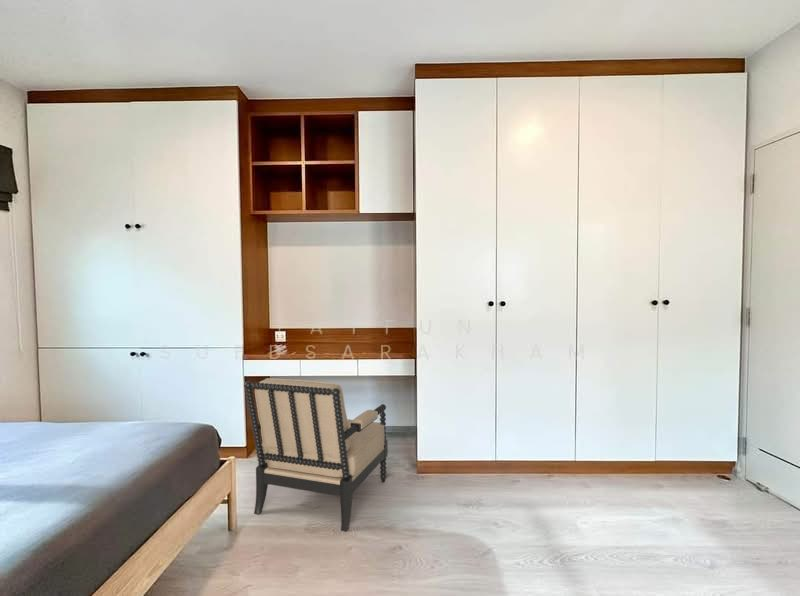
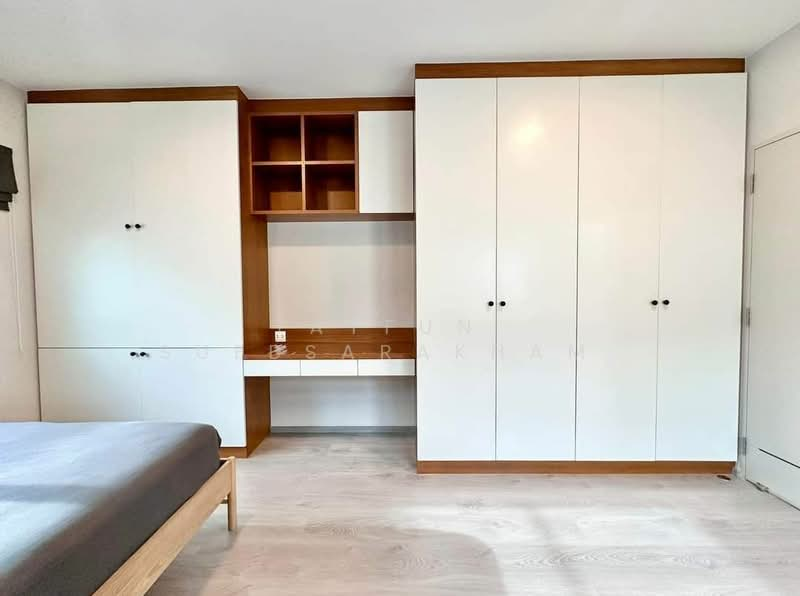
- chair (322, 435)
